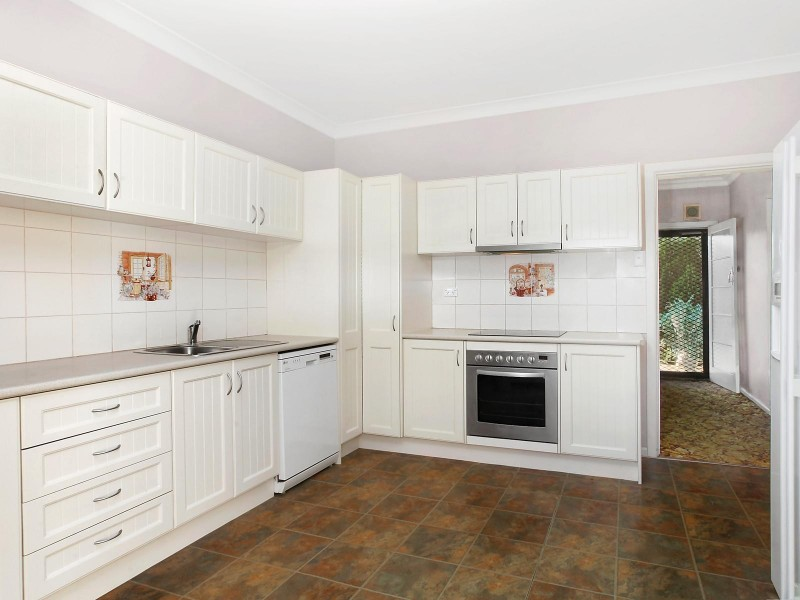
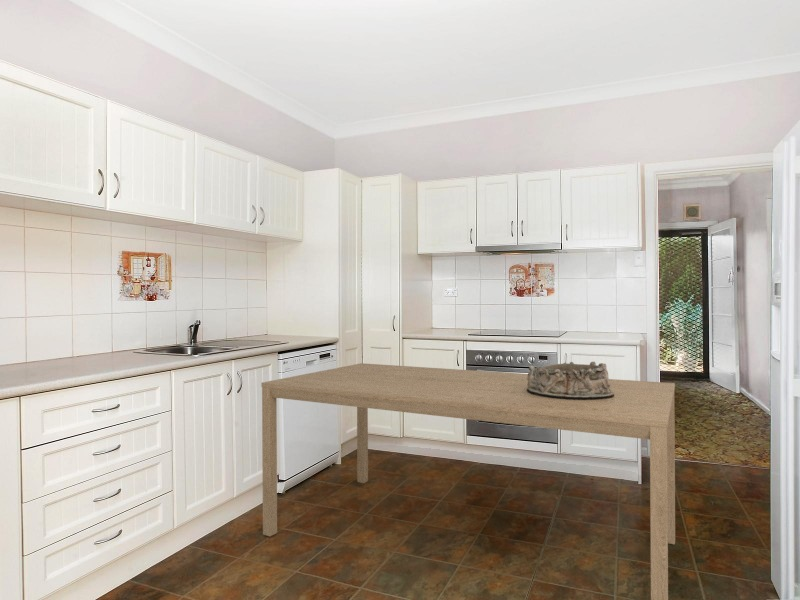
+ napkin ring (570, 378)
+ dining table (470, 419)
